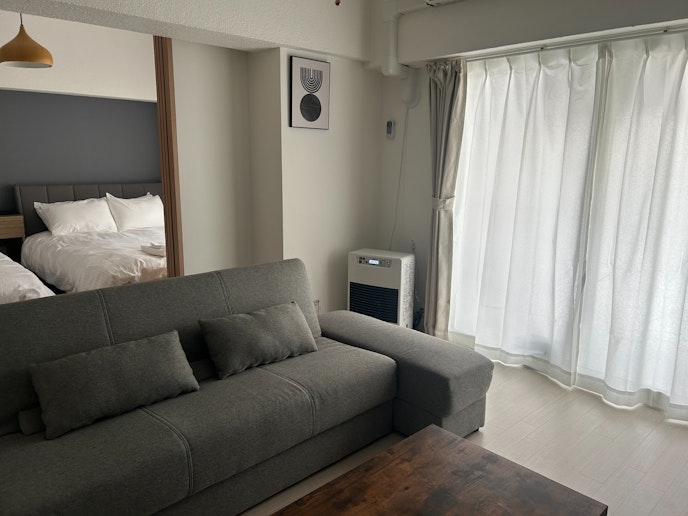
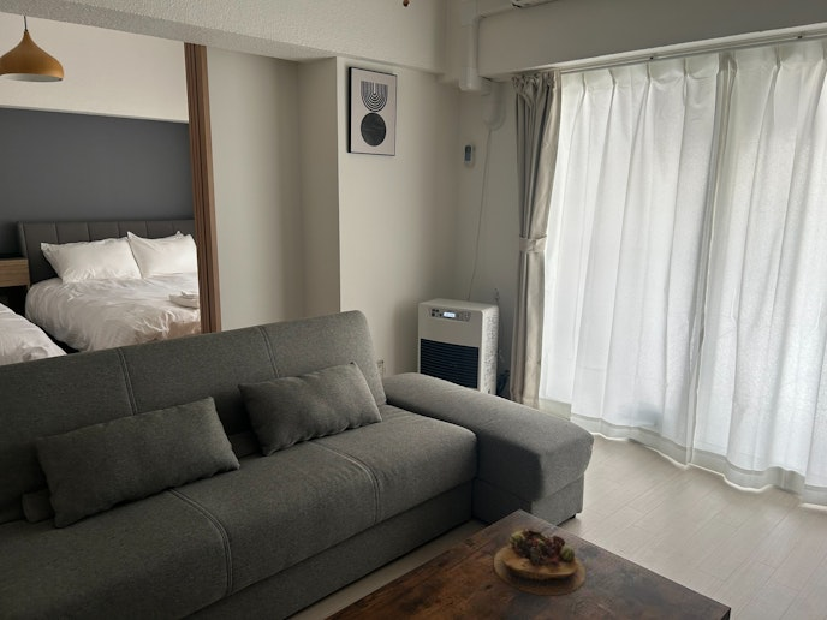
+ succulent plant (540, 552)
